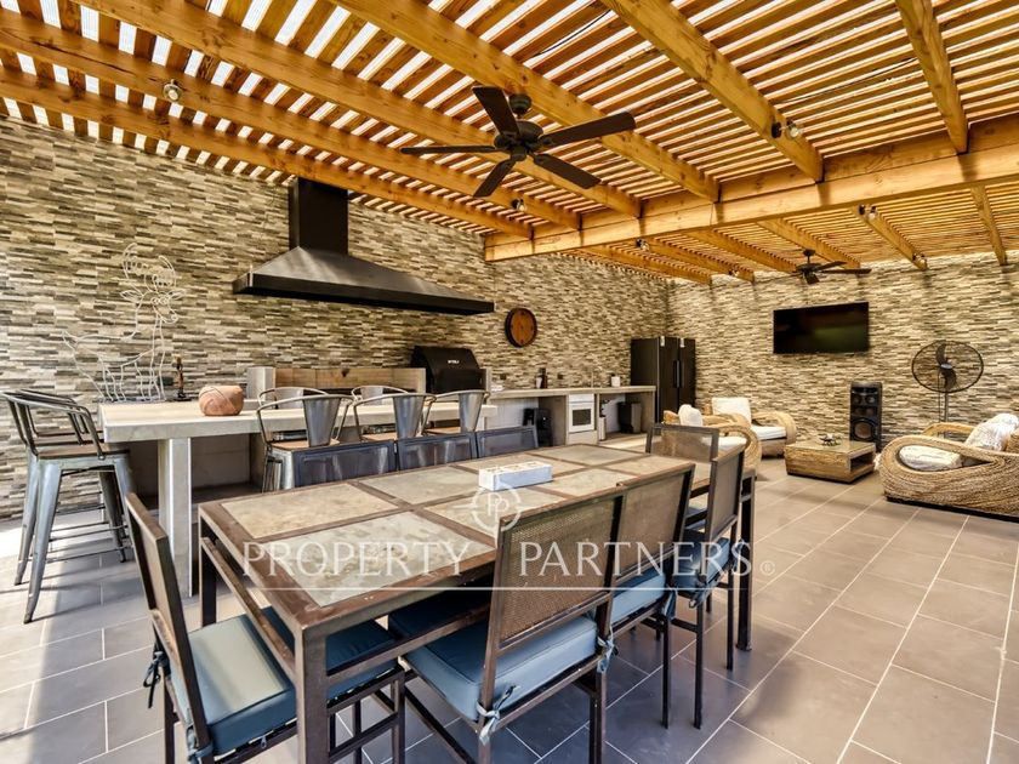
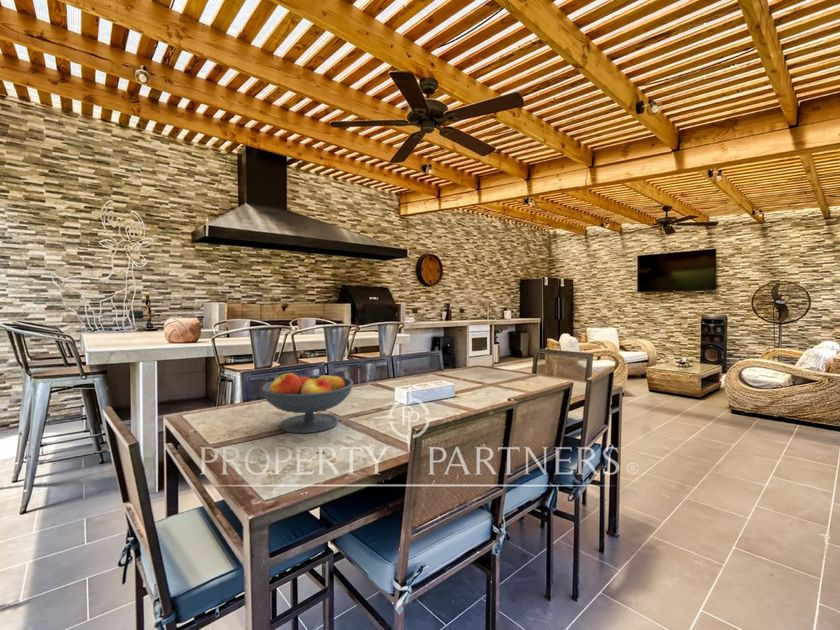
+ fruit bowl (308, 397)
